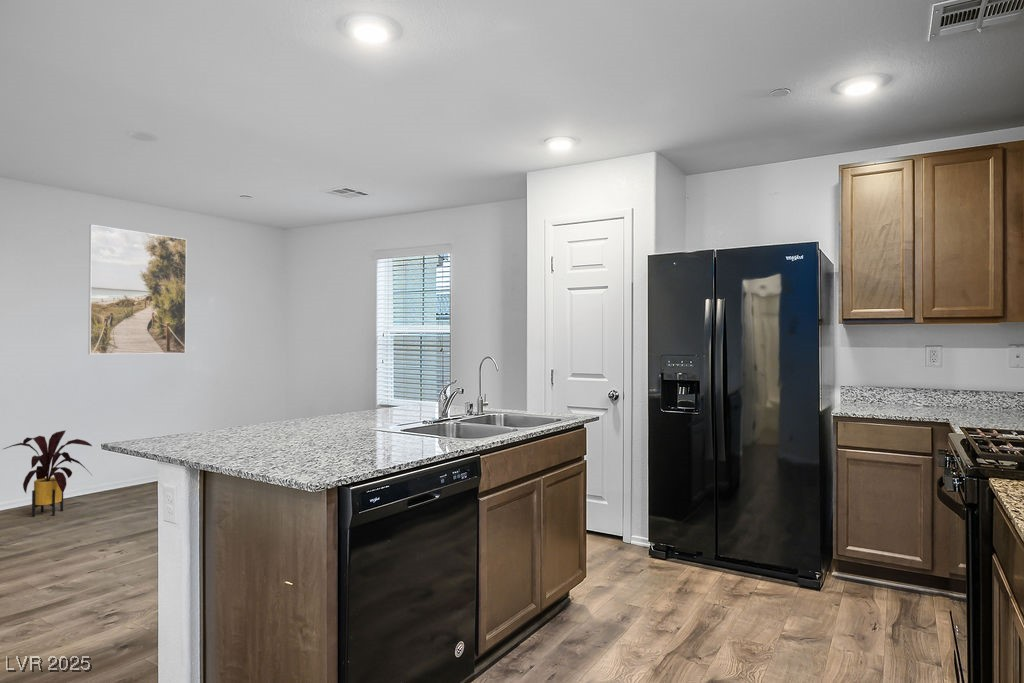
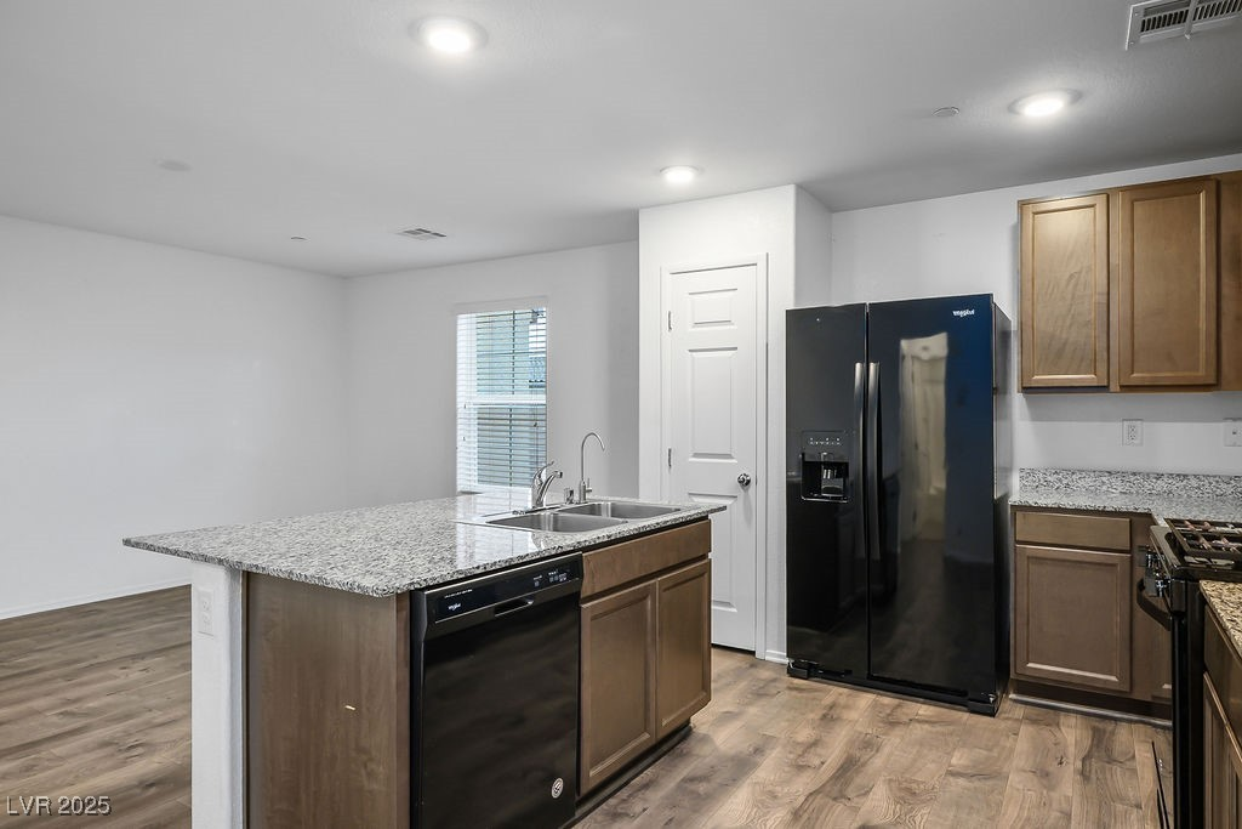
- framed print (140, 293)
- house plant (44, 473)
